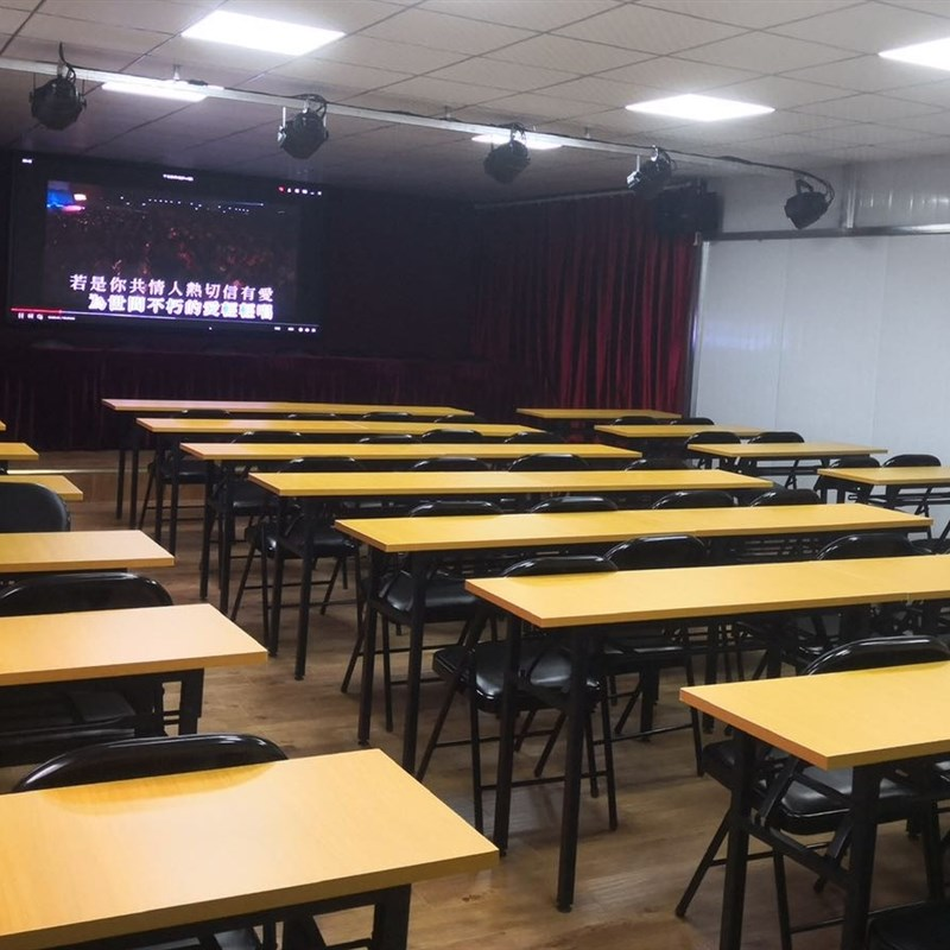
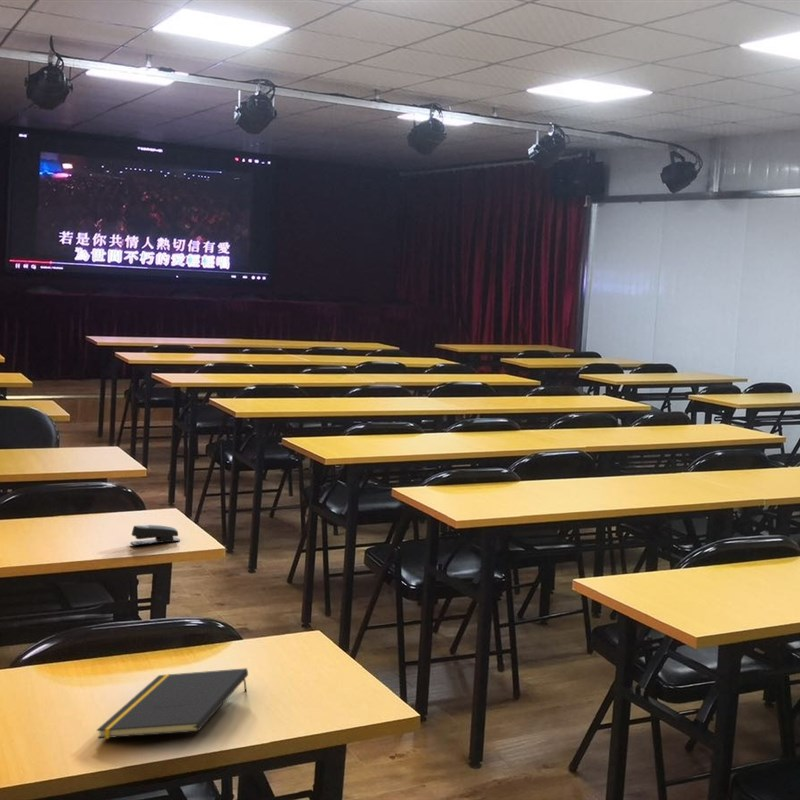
+ notepad (177, 701)
+ stapler (155, 533)
